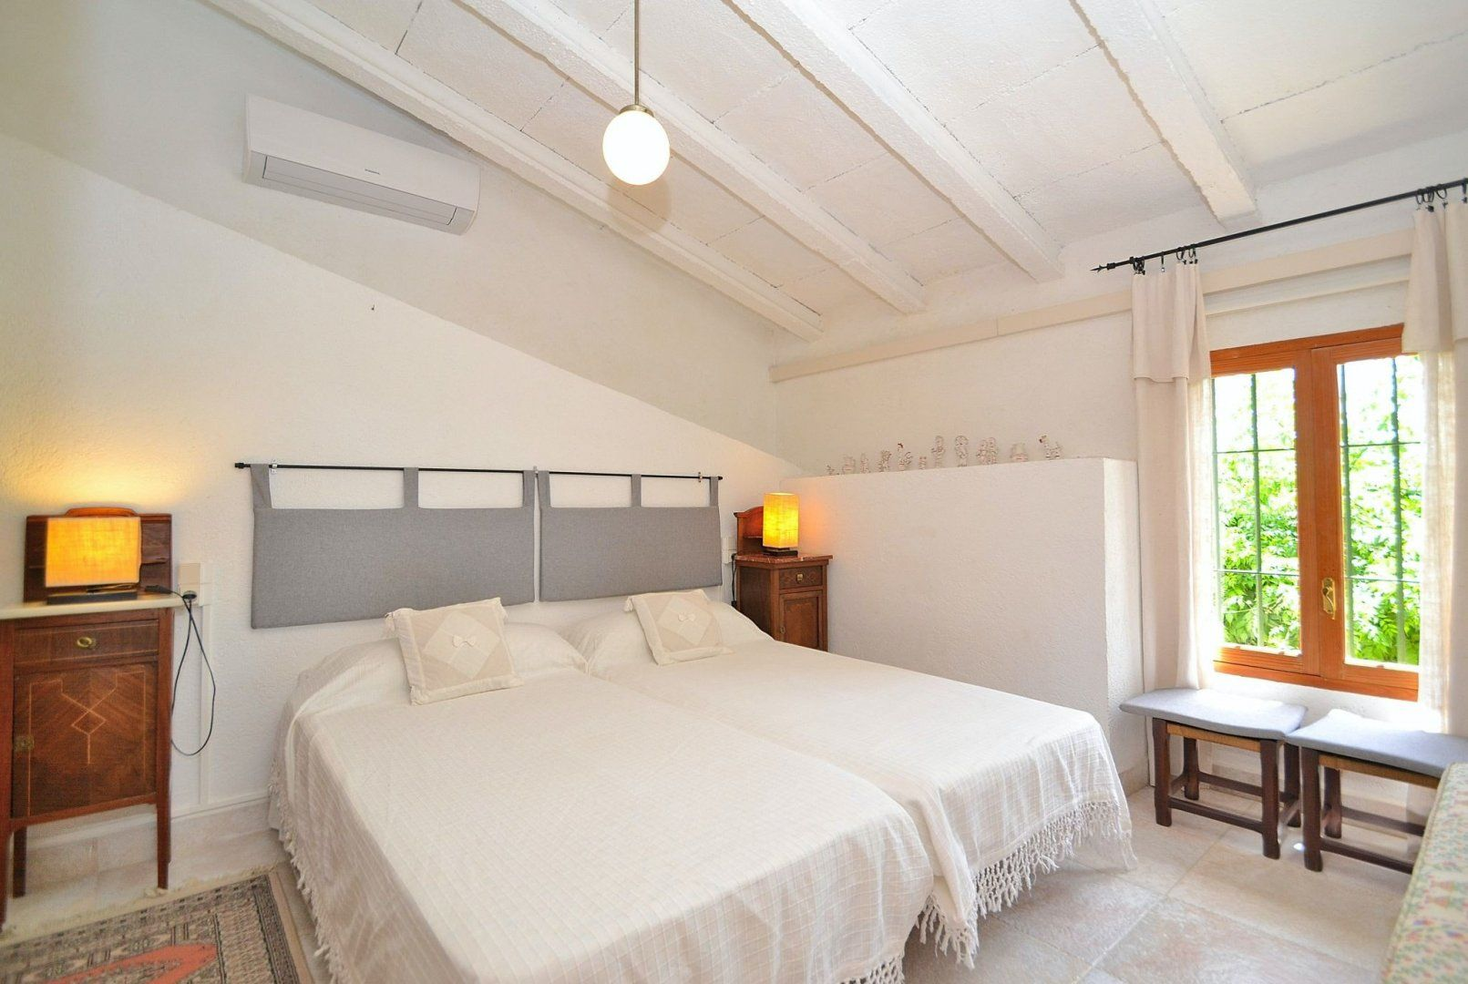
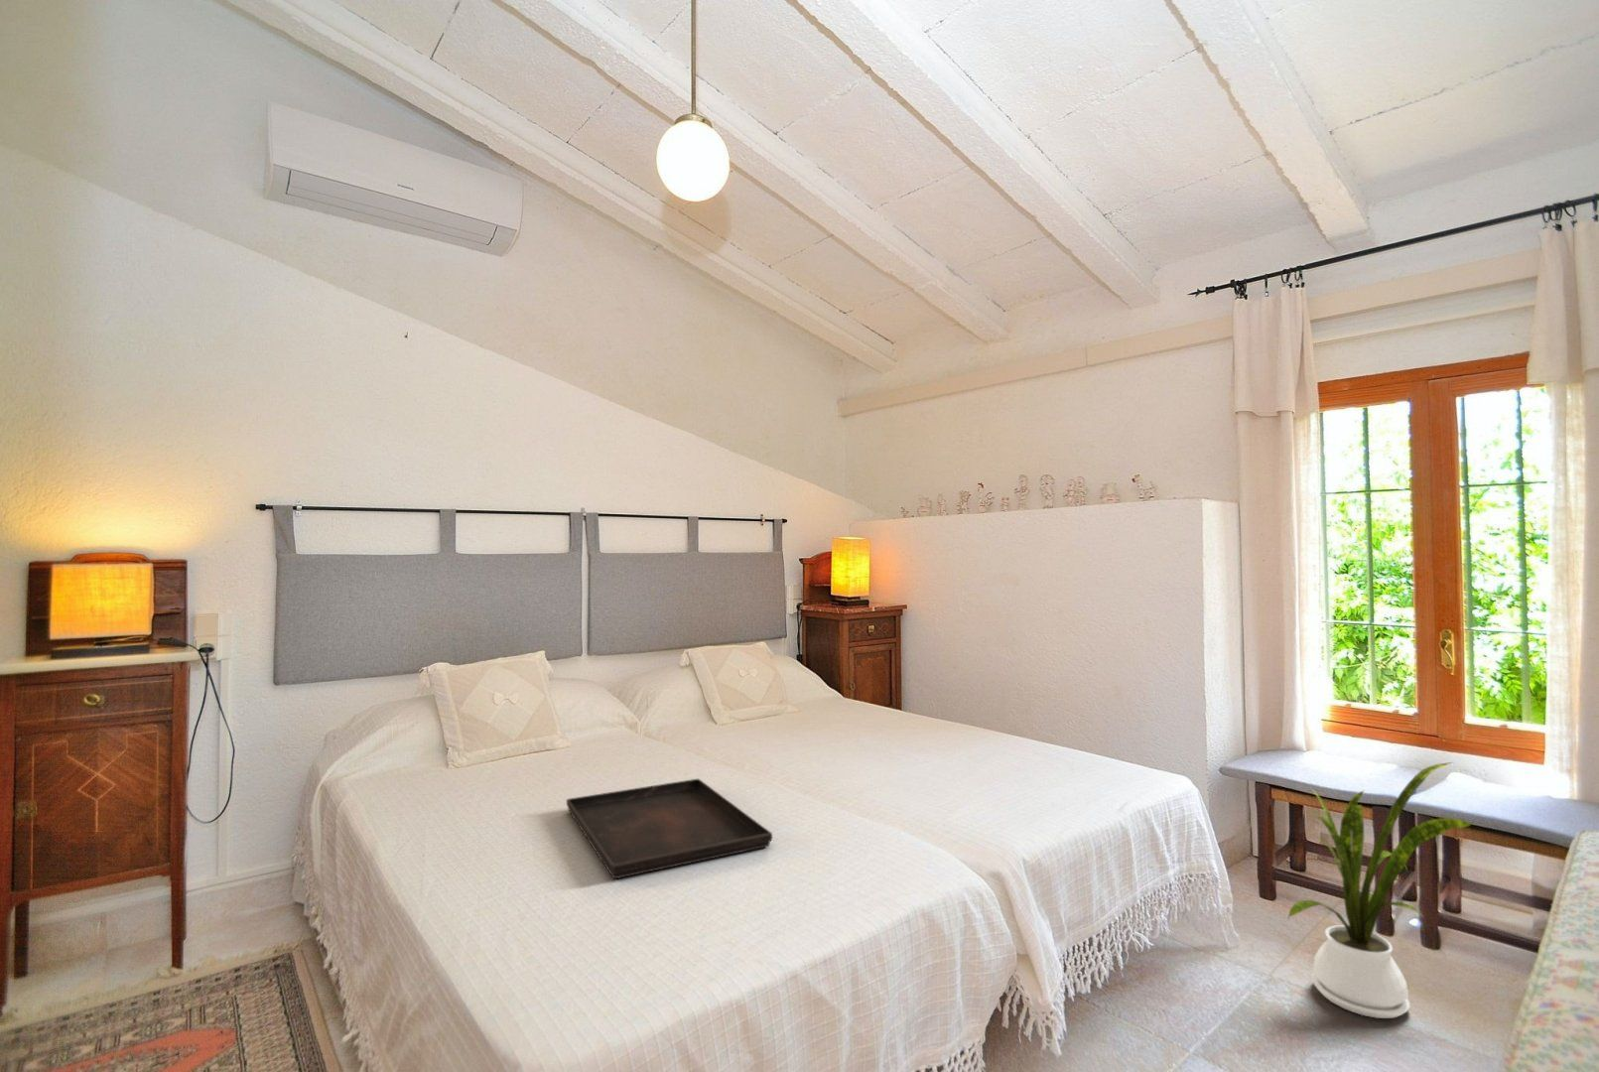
+ house plant (1368, 879)
+ serving tray (663, 821)
